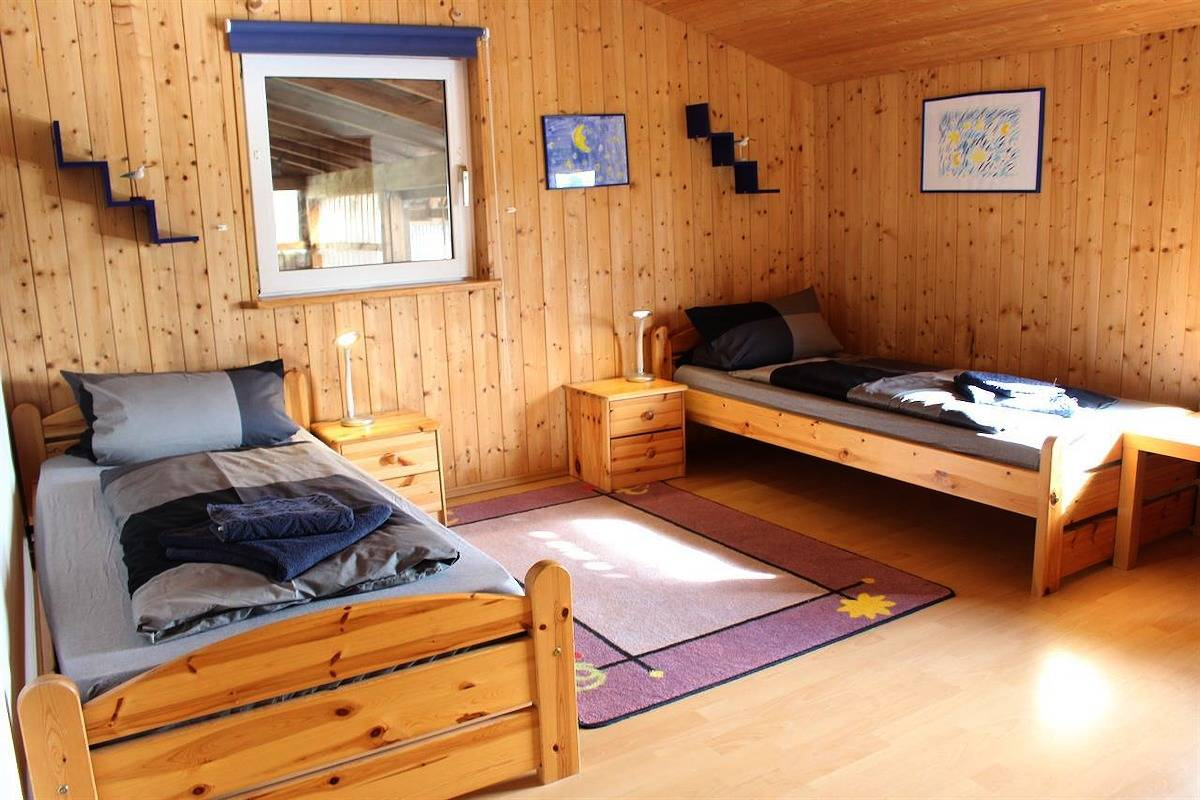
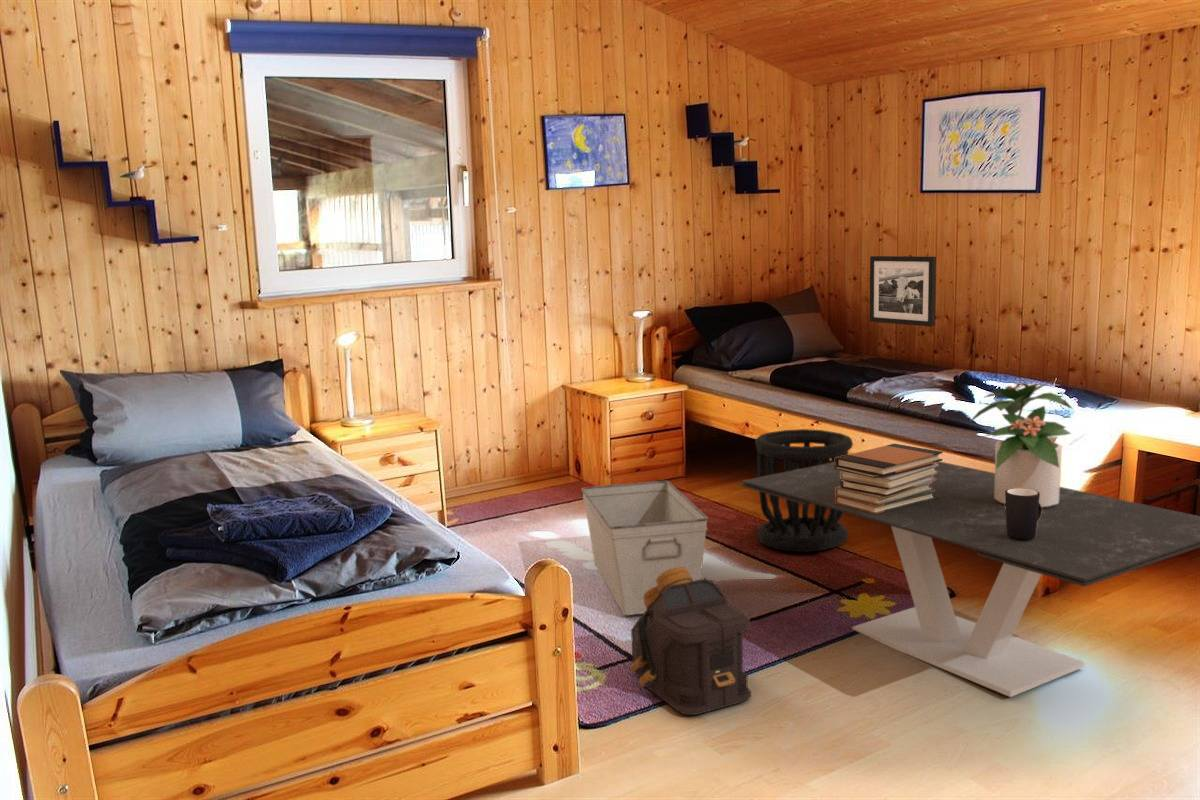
+ storage bin (642, 543)
+ potted plant (1023, 439)
+ backpack (687, 629)
+ picture frame (901, 290)
+ coffee table (944, 581)
+ wastebasket (796, 502)
+ mug (1025, 513)
+ book stack (888, 477)
